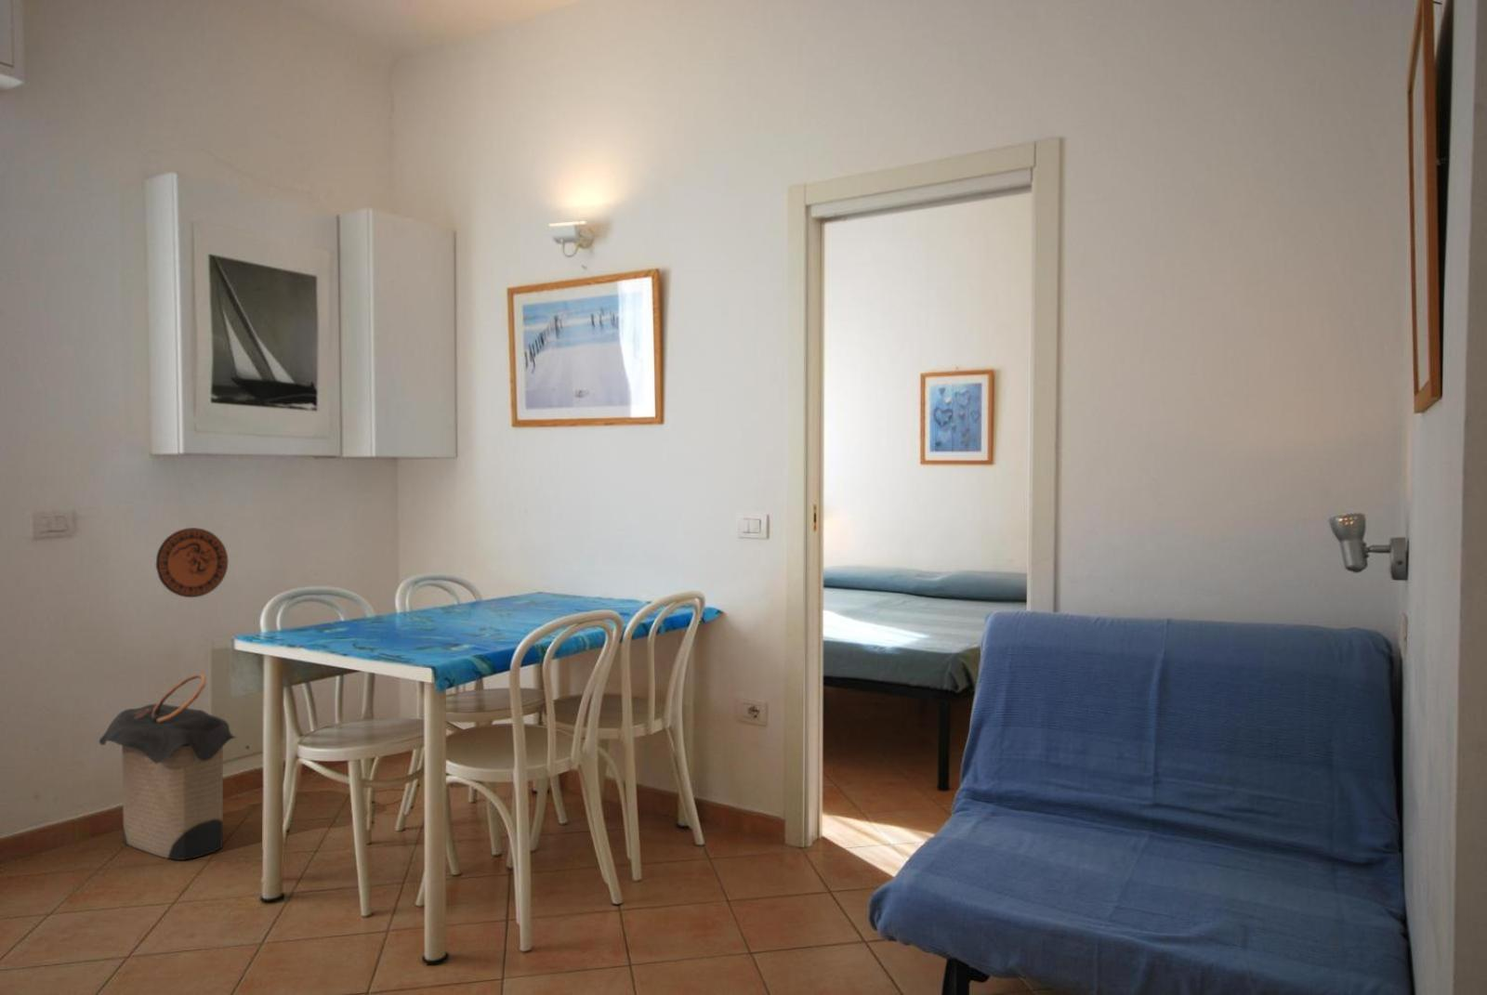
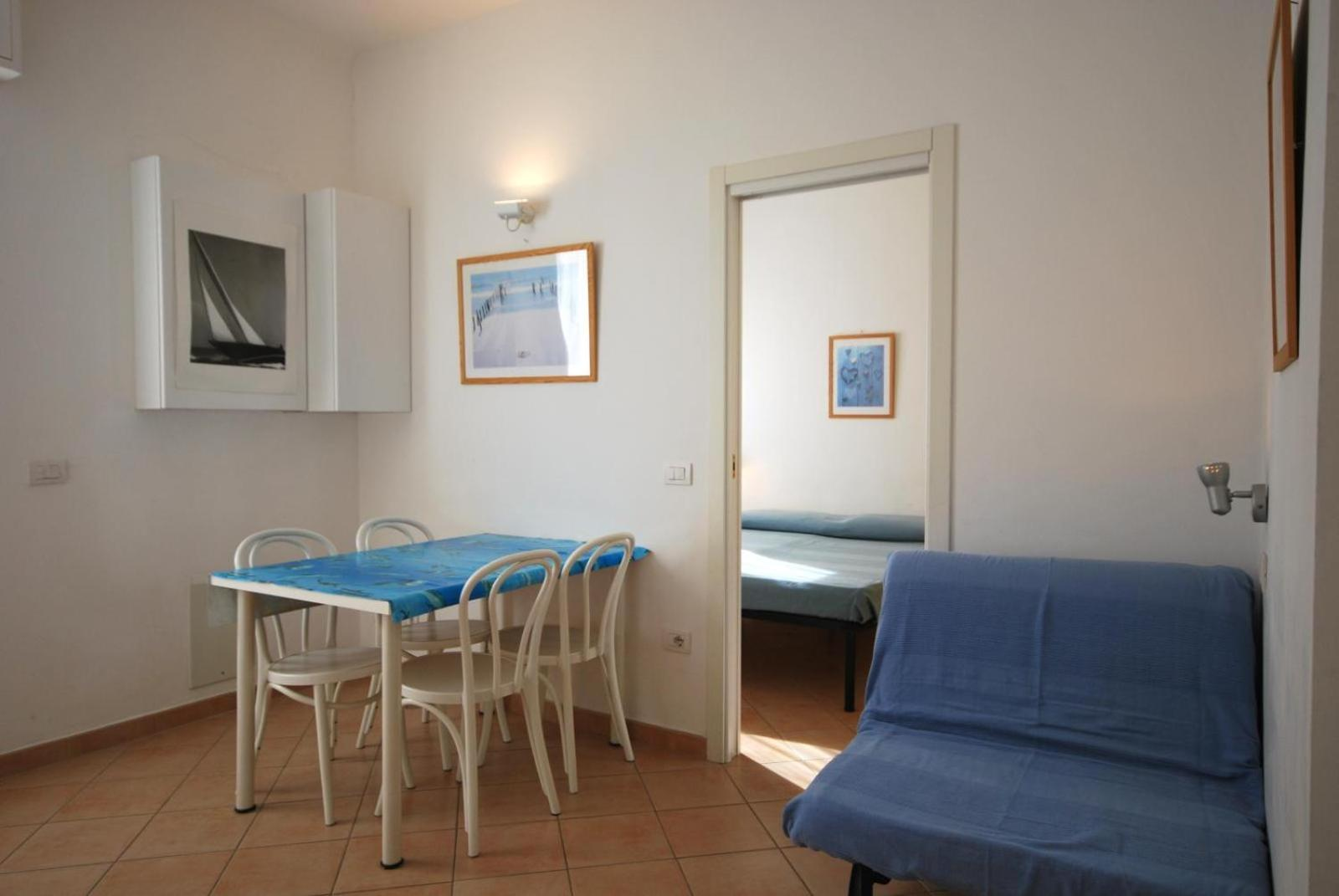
- decorative plate (192, 562)
- laundry hamper (167, 760)
